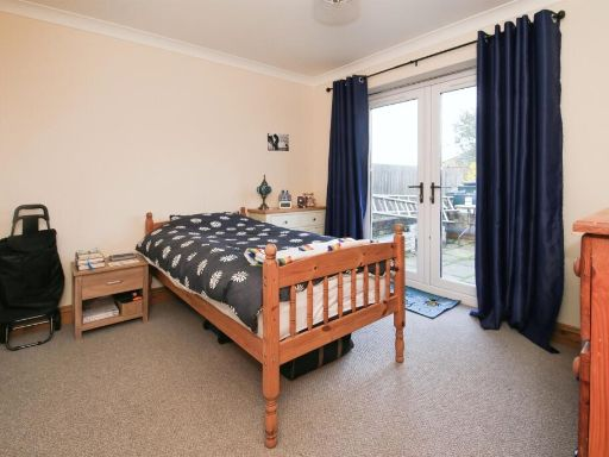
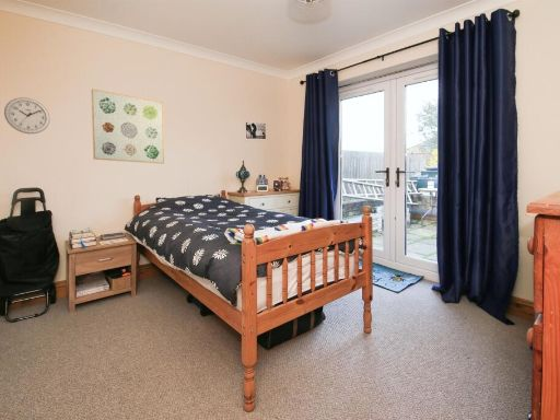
+ wall clock (27, 115)
+ wall art (130, 128)
